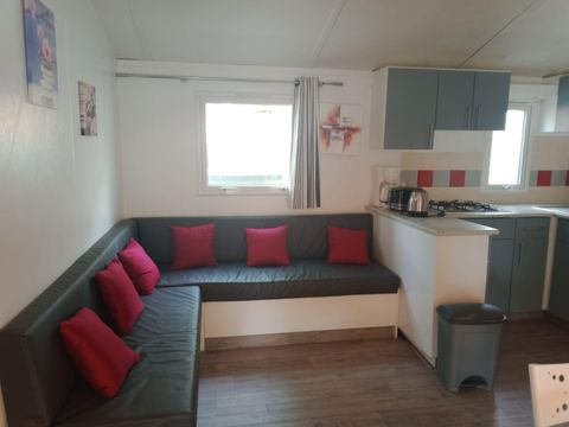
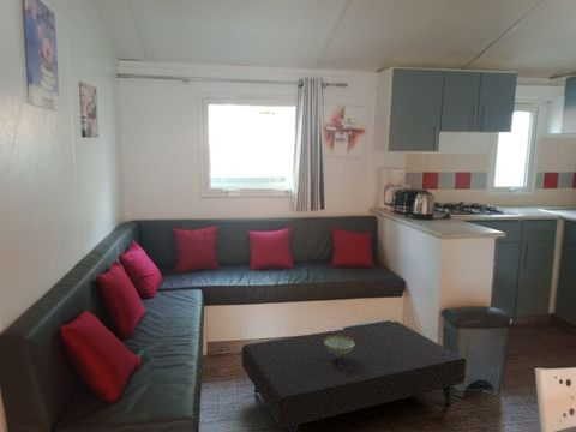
+ decorative bowl (338, 349)
+ coffee table (346, 370)
